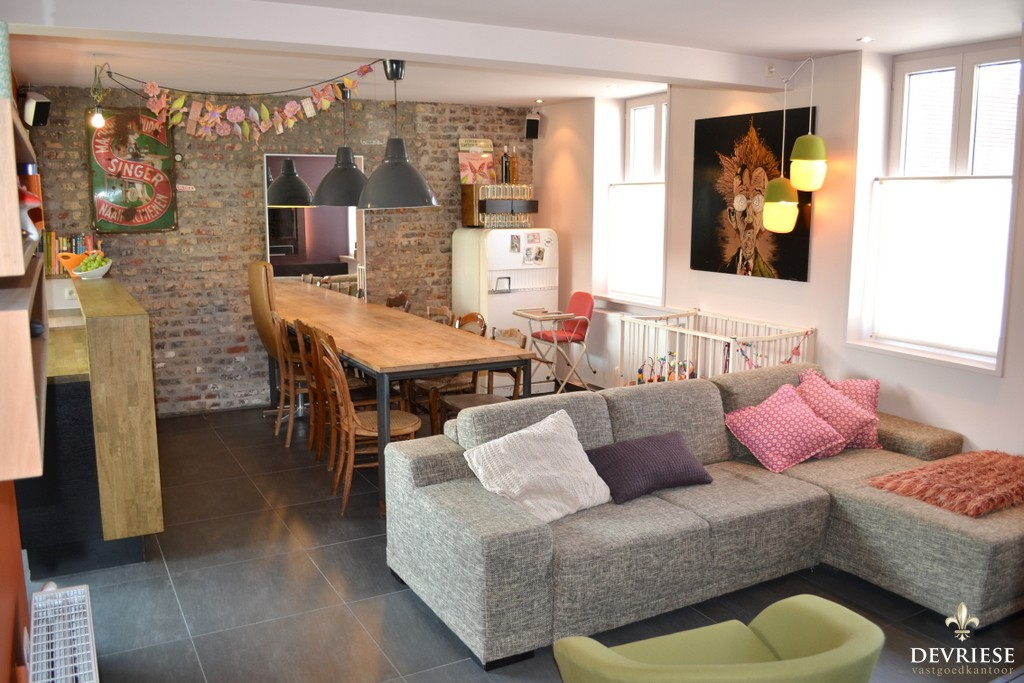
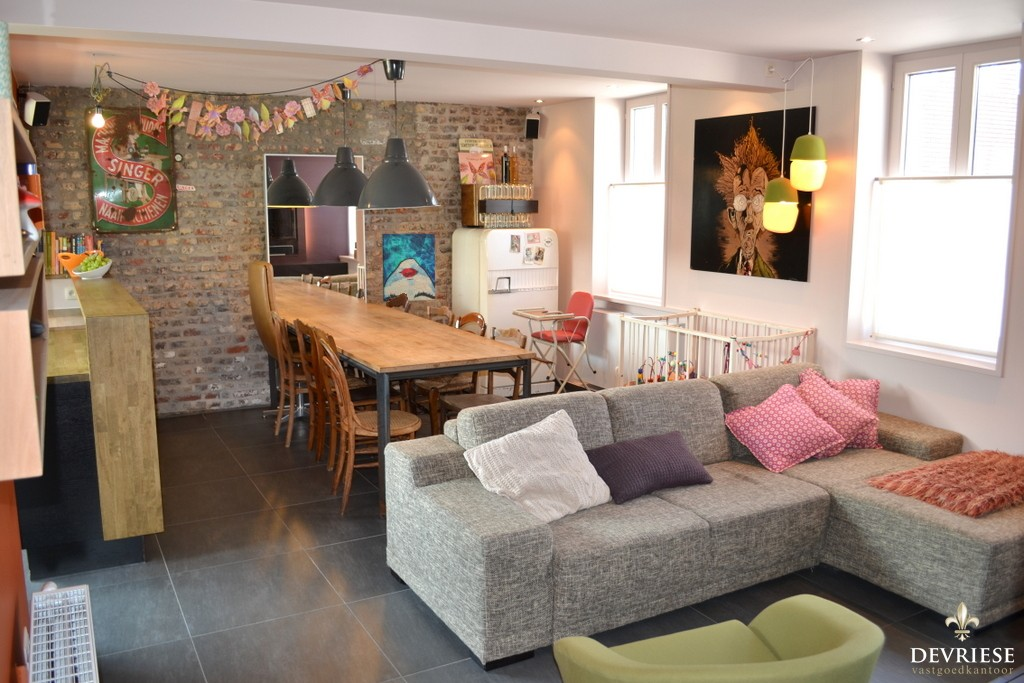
+ wall art (409, 267)
